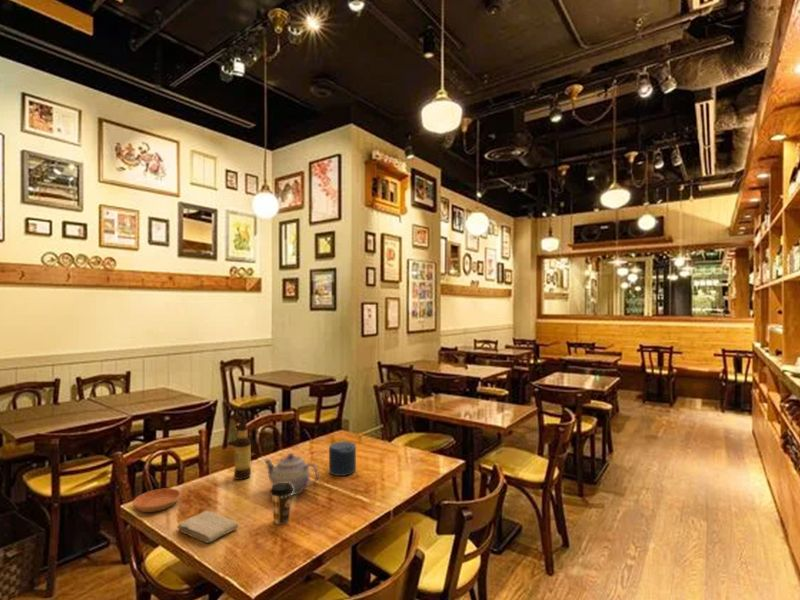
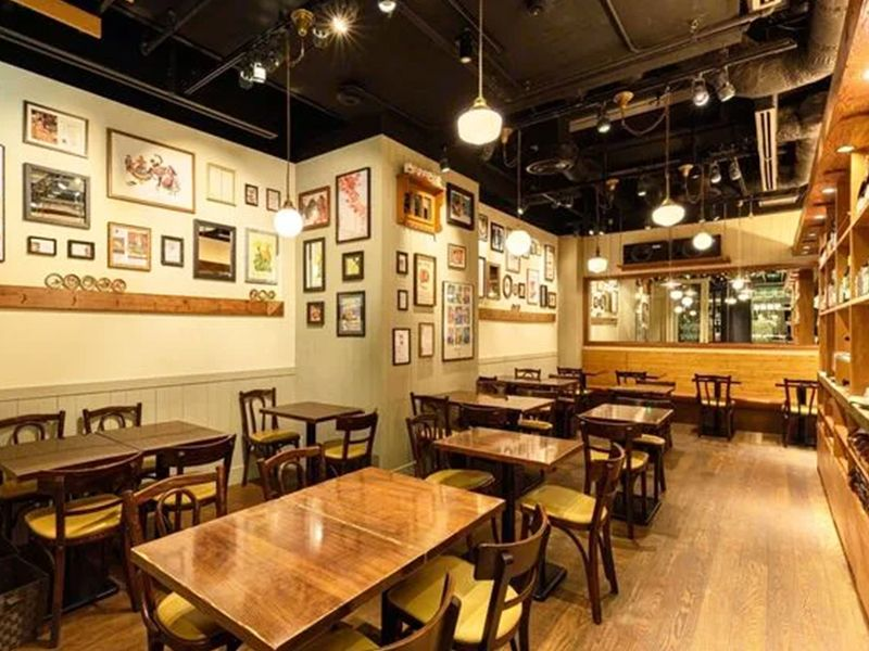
- bottle (242, 448)
- washcloth (207, 525)
- teapot (290, 472)
- coffee cup (281, 503)
- saucer (157, 500)
- candle (342, 458)
